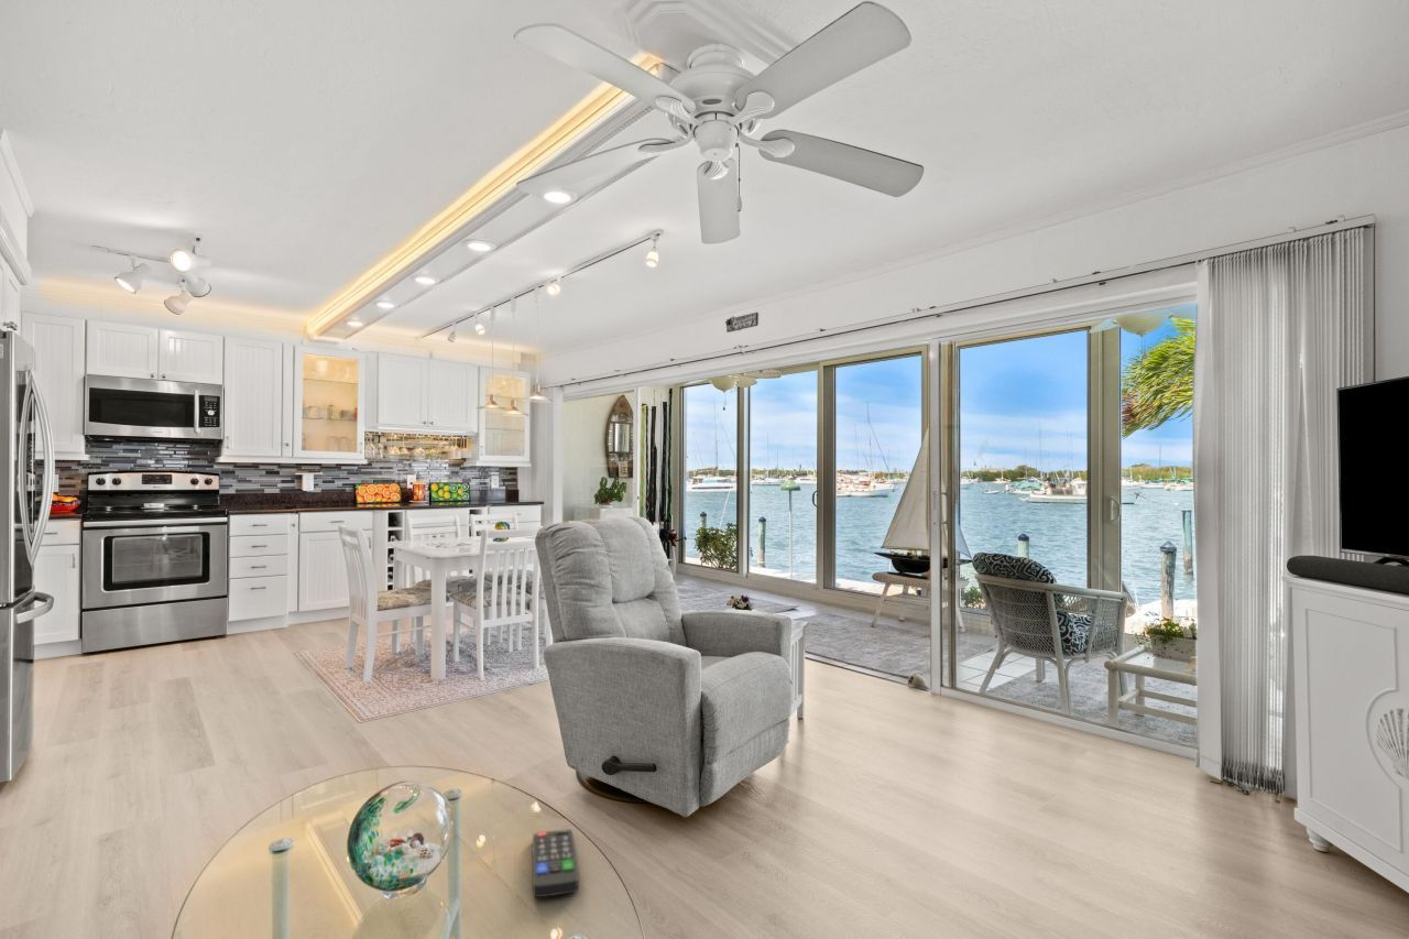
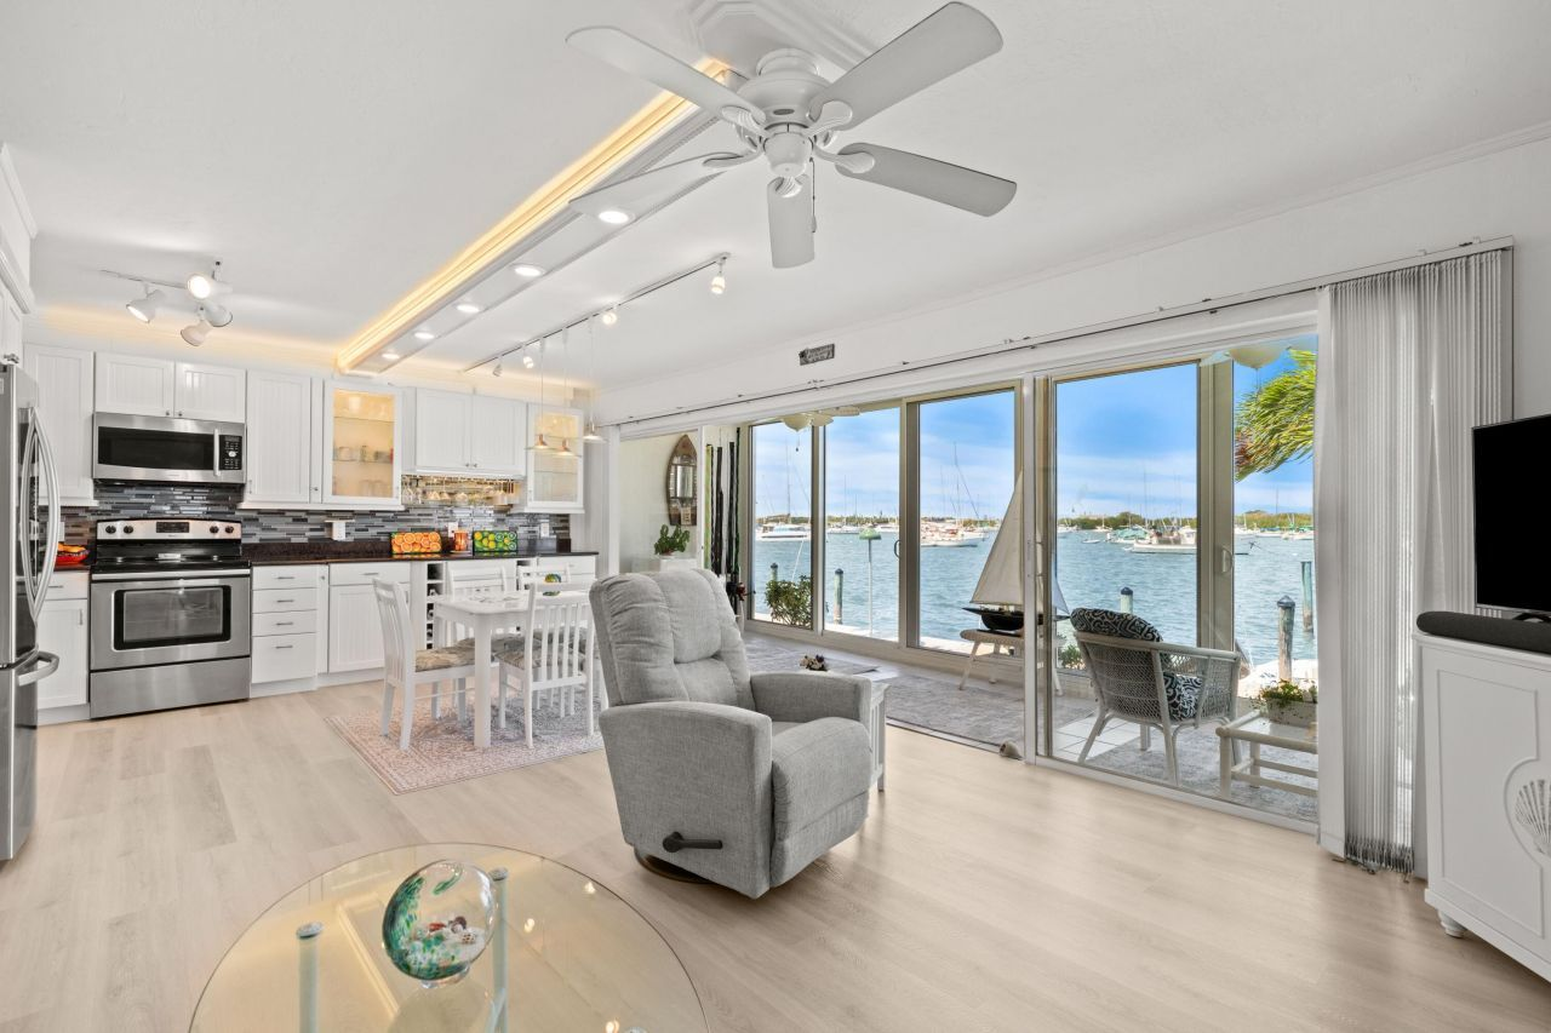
- remote control (554, 860)
